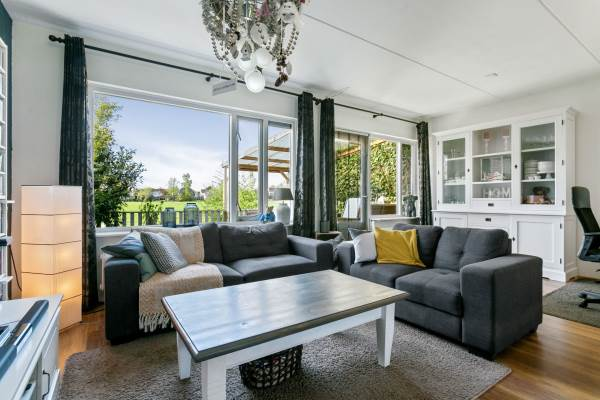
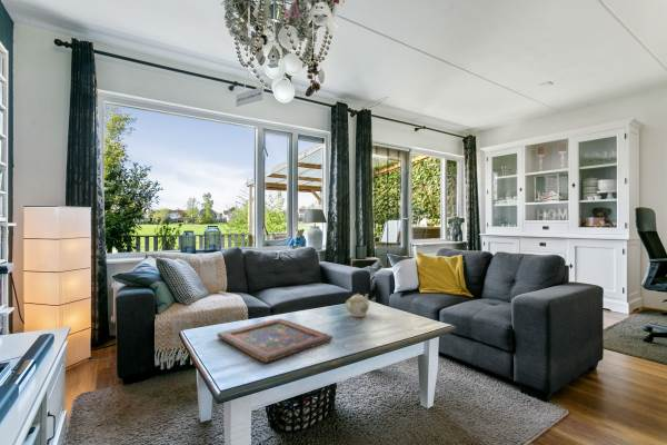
+ teapot (357, 304)
+ painted panel (273, 336)
